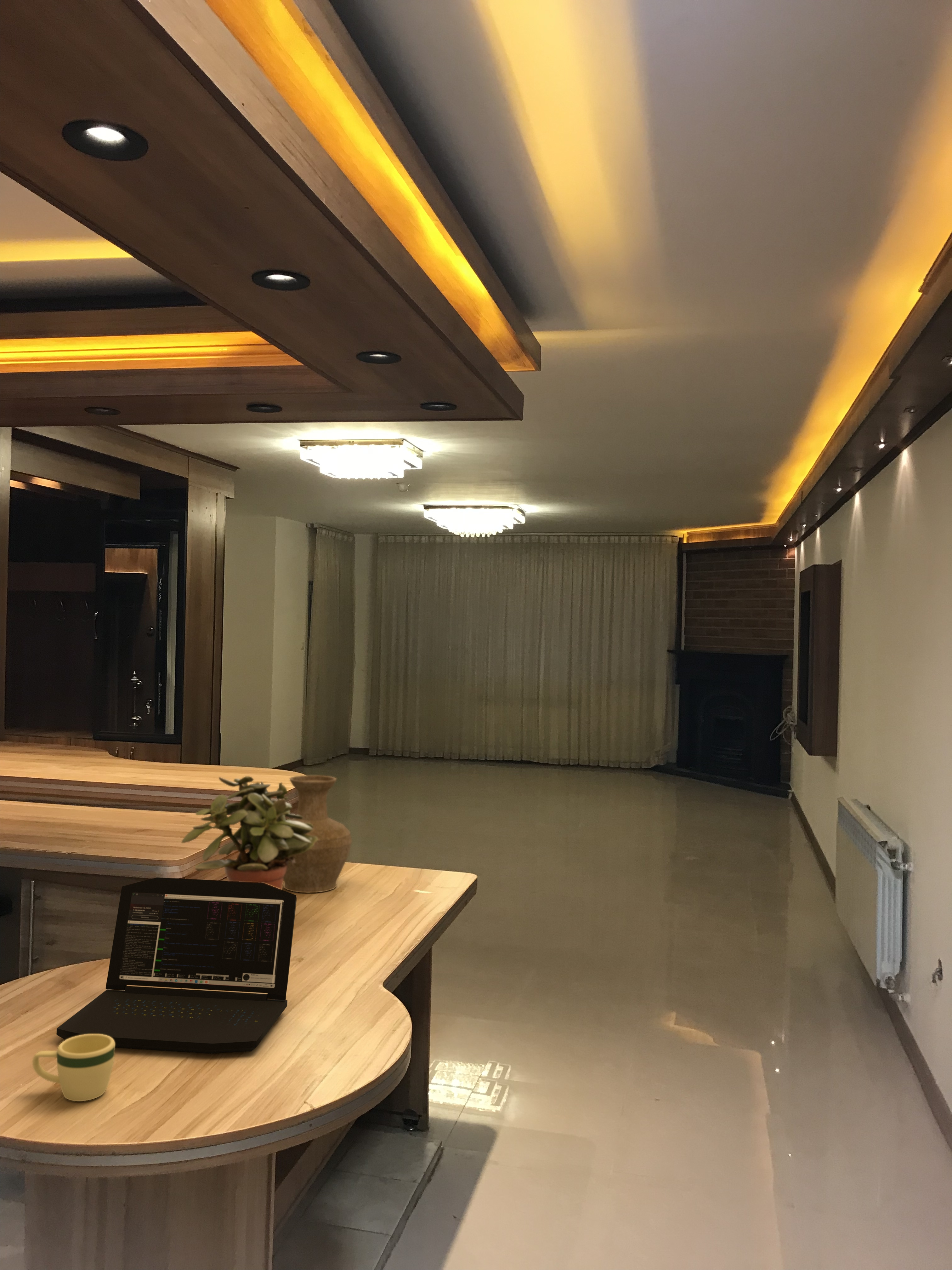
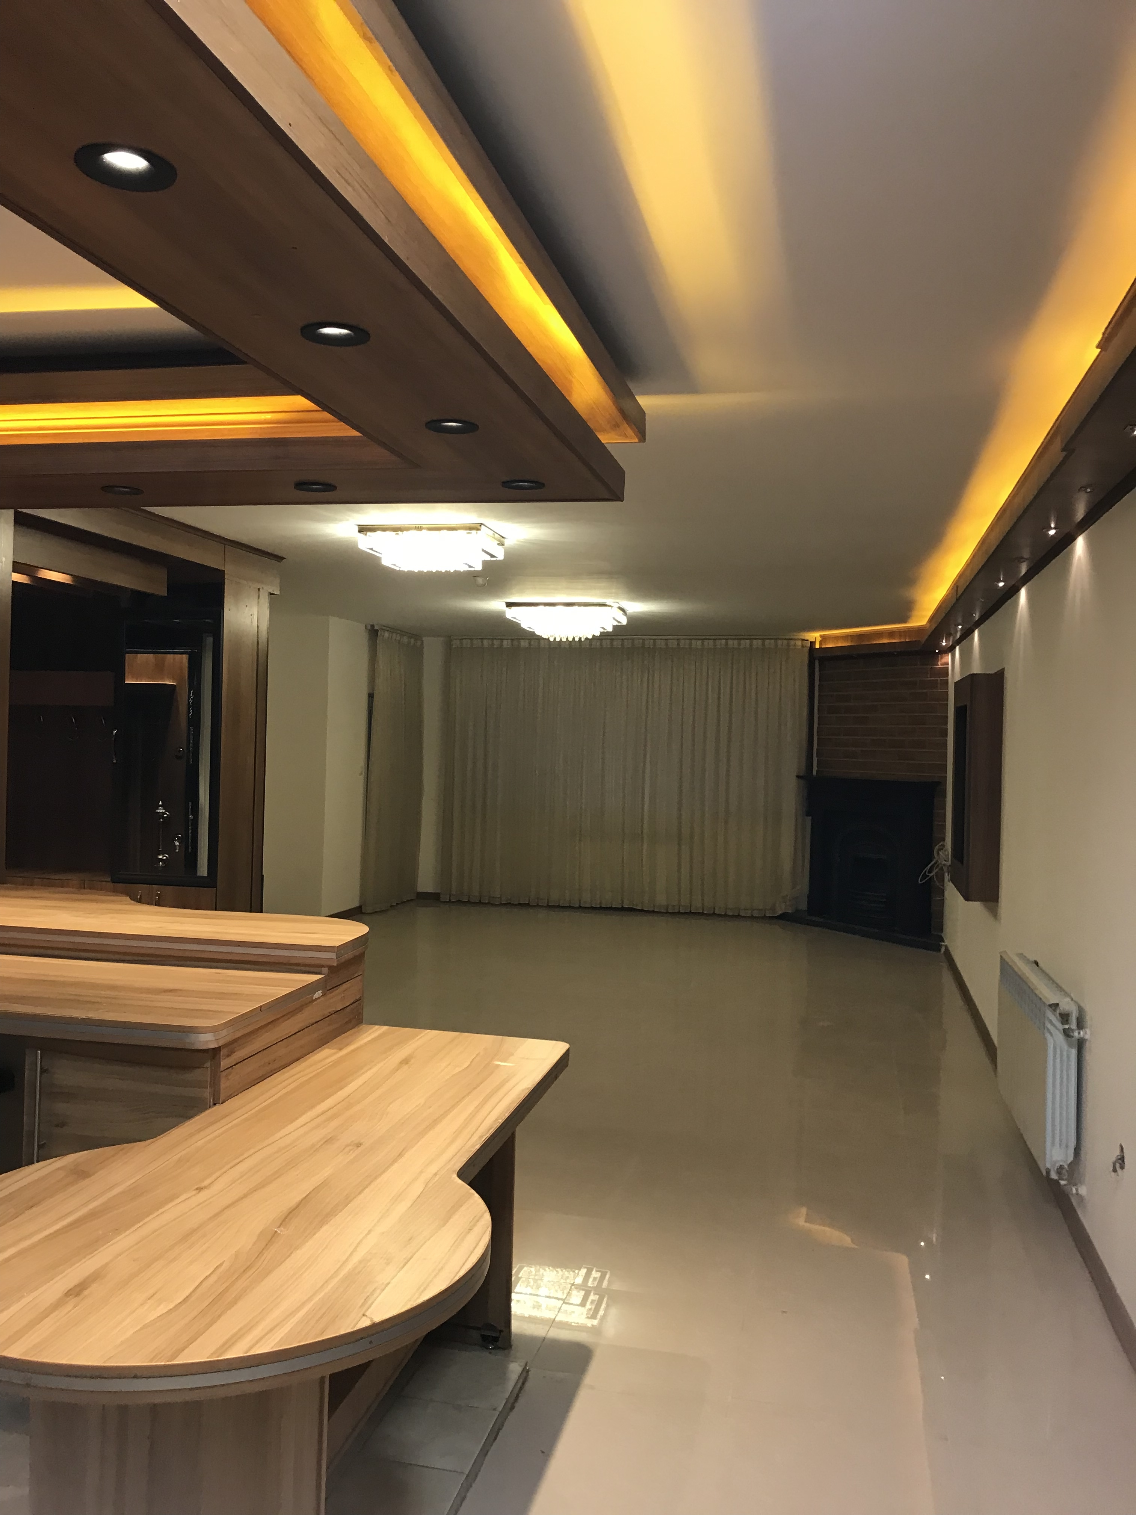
- laptop (182, 959)
- vase (312, 832)
- mug (73, 1068)
- potted plant (255, 850)
